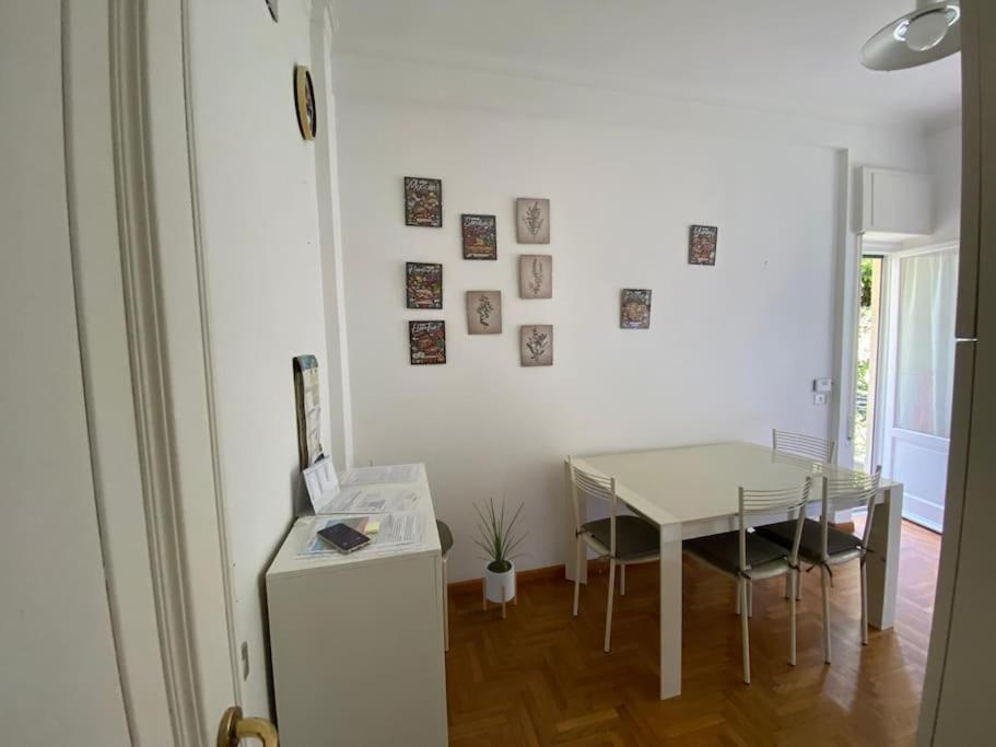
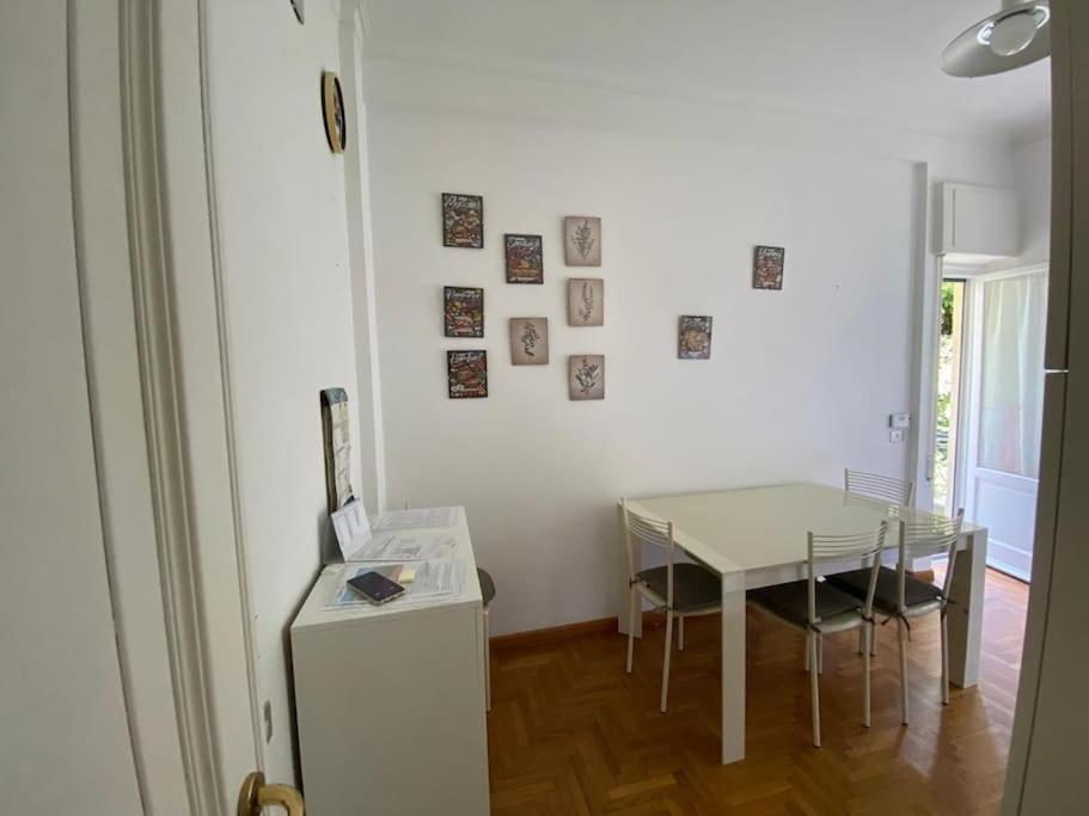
- house plant (500, 551)
